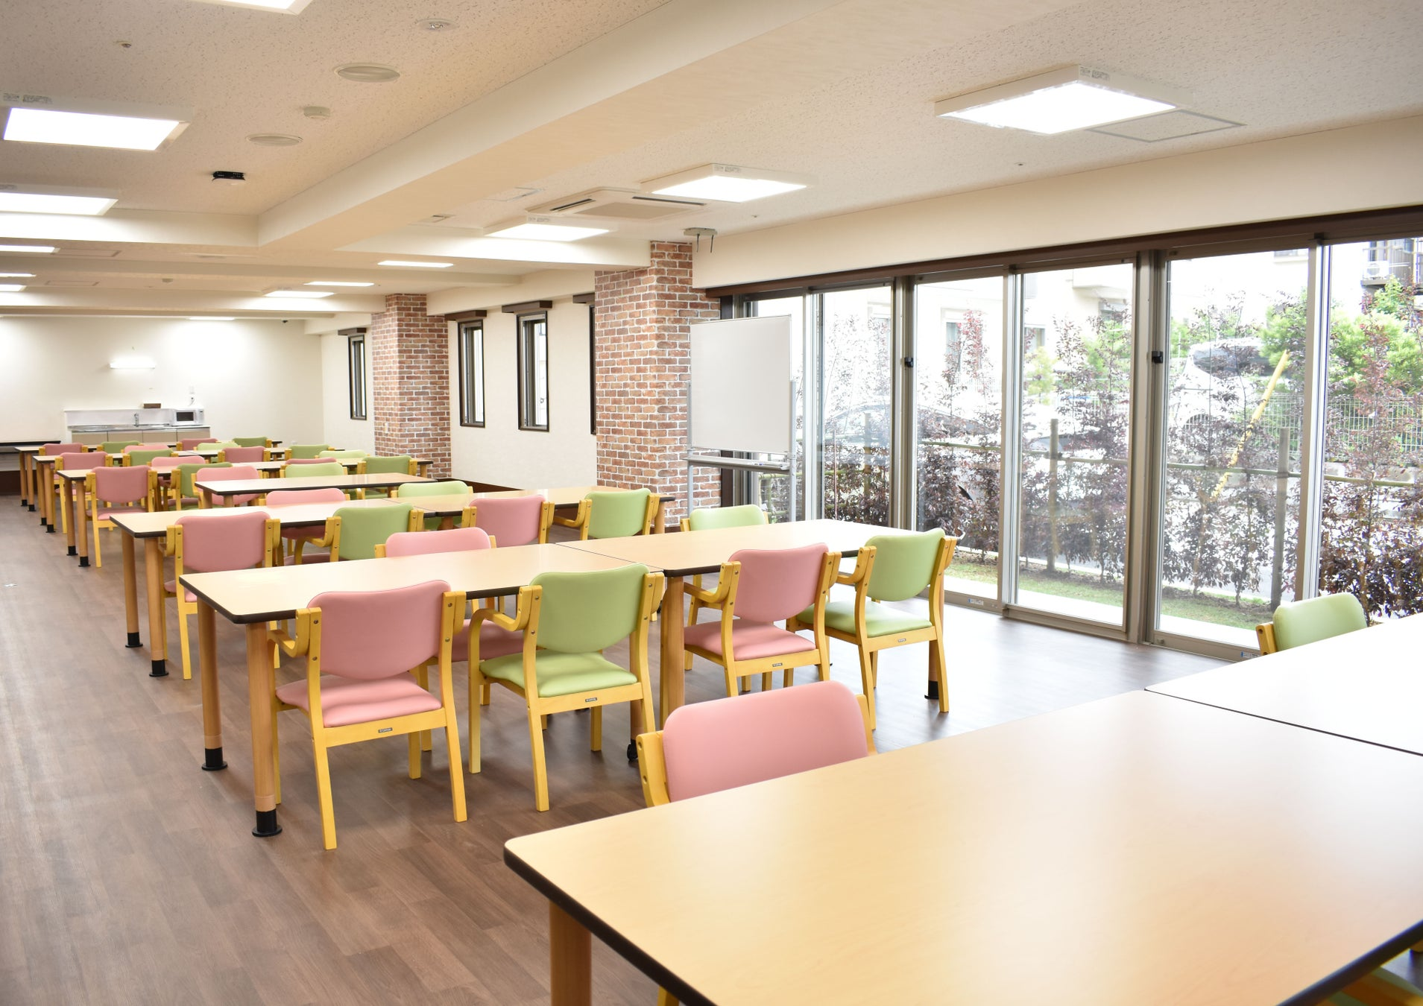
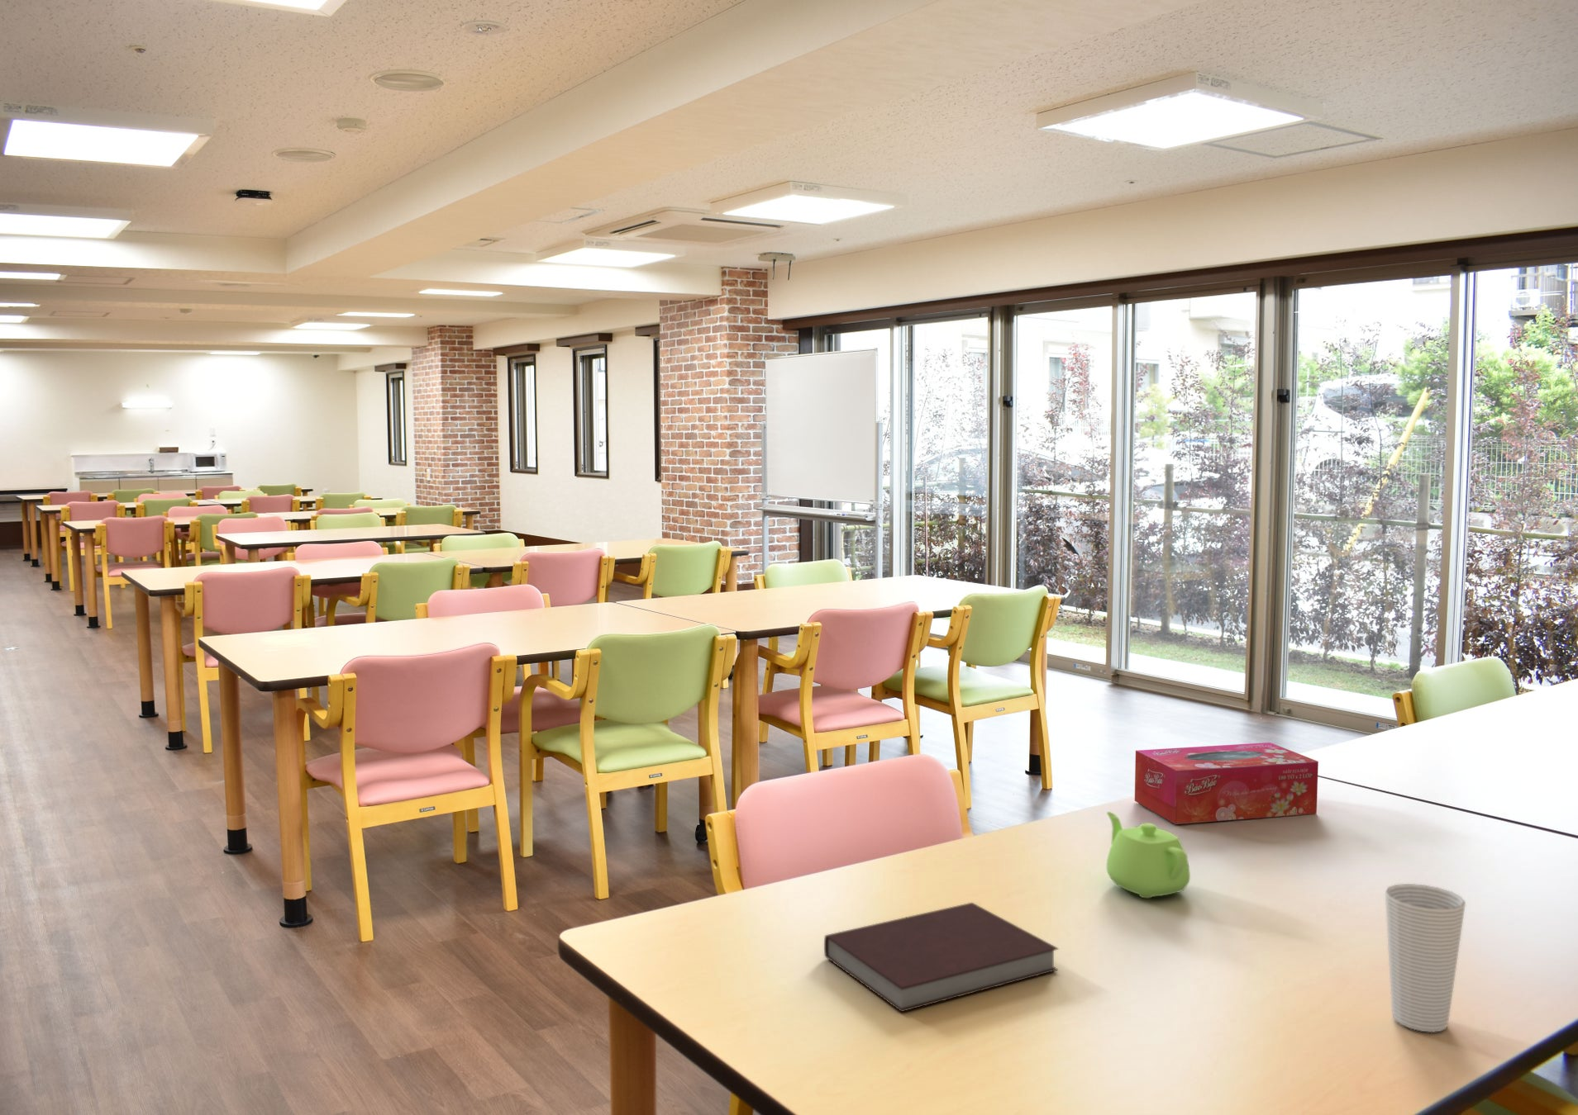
+ teapot (1145, 854)
+ cup (1422, 959)
+ tissue box (1224, 781)
+ notebook (939, 952)
